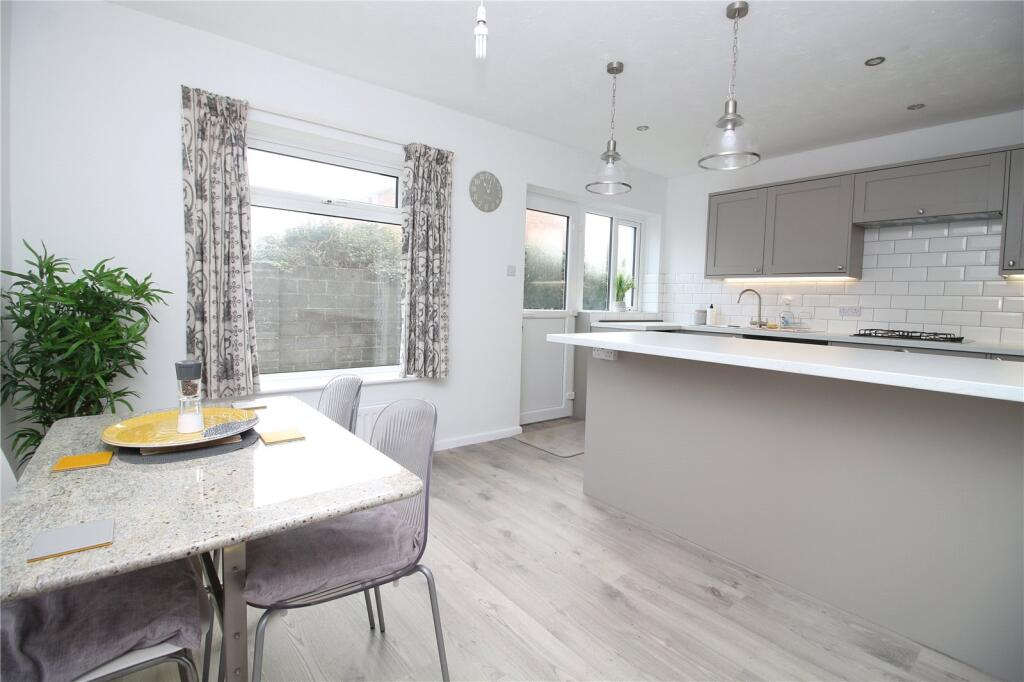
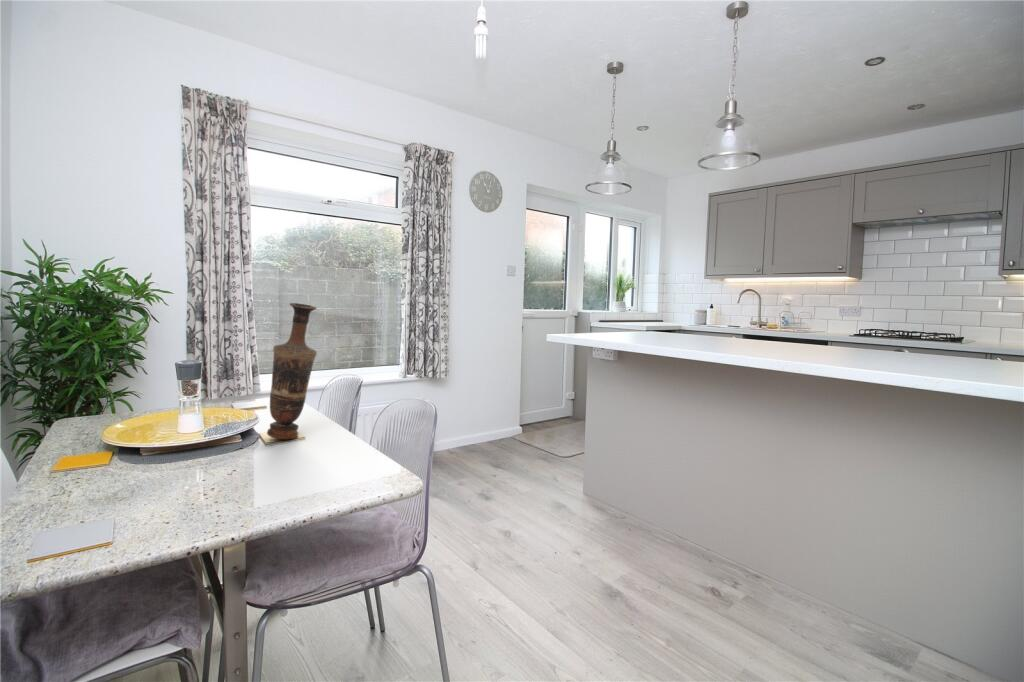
+ vase (291, 371)
